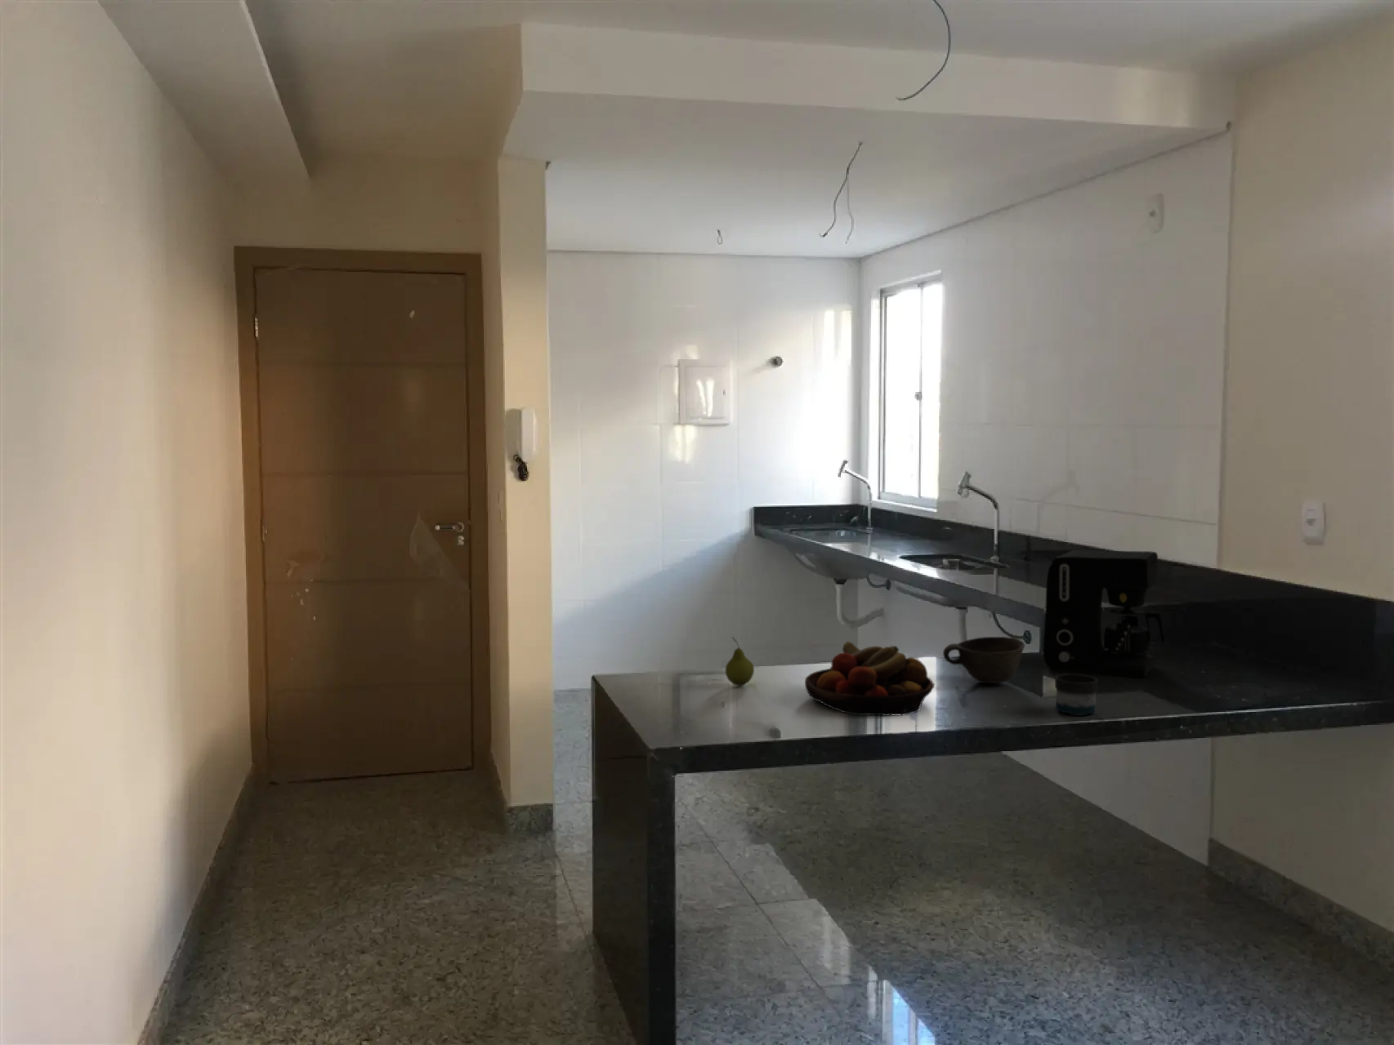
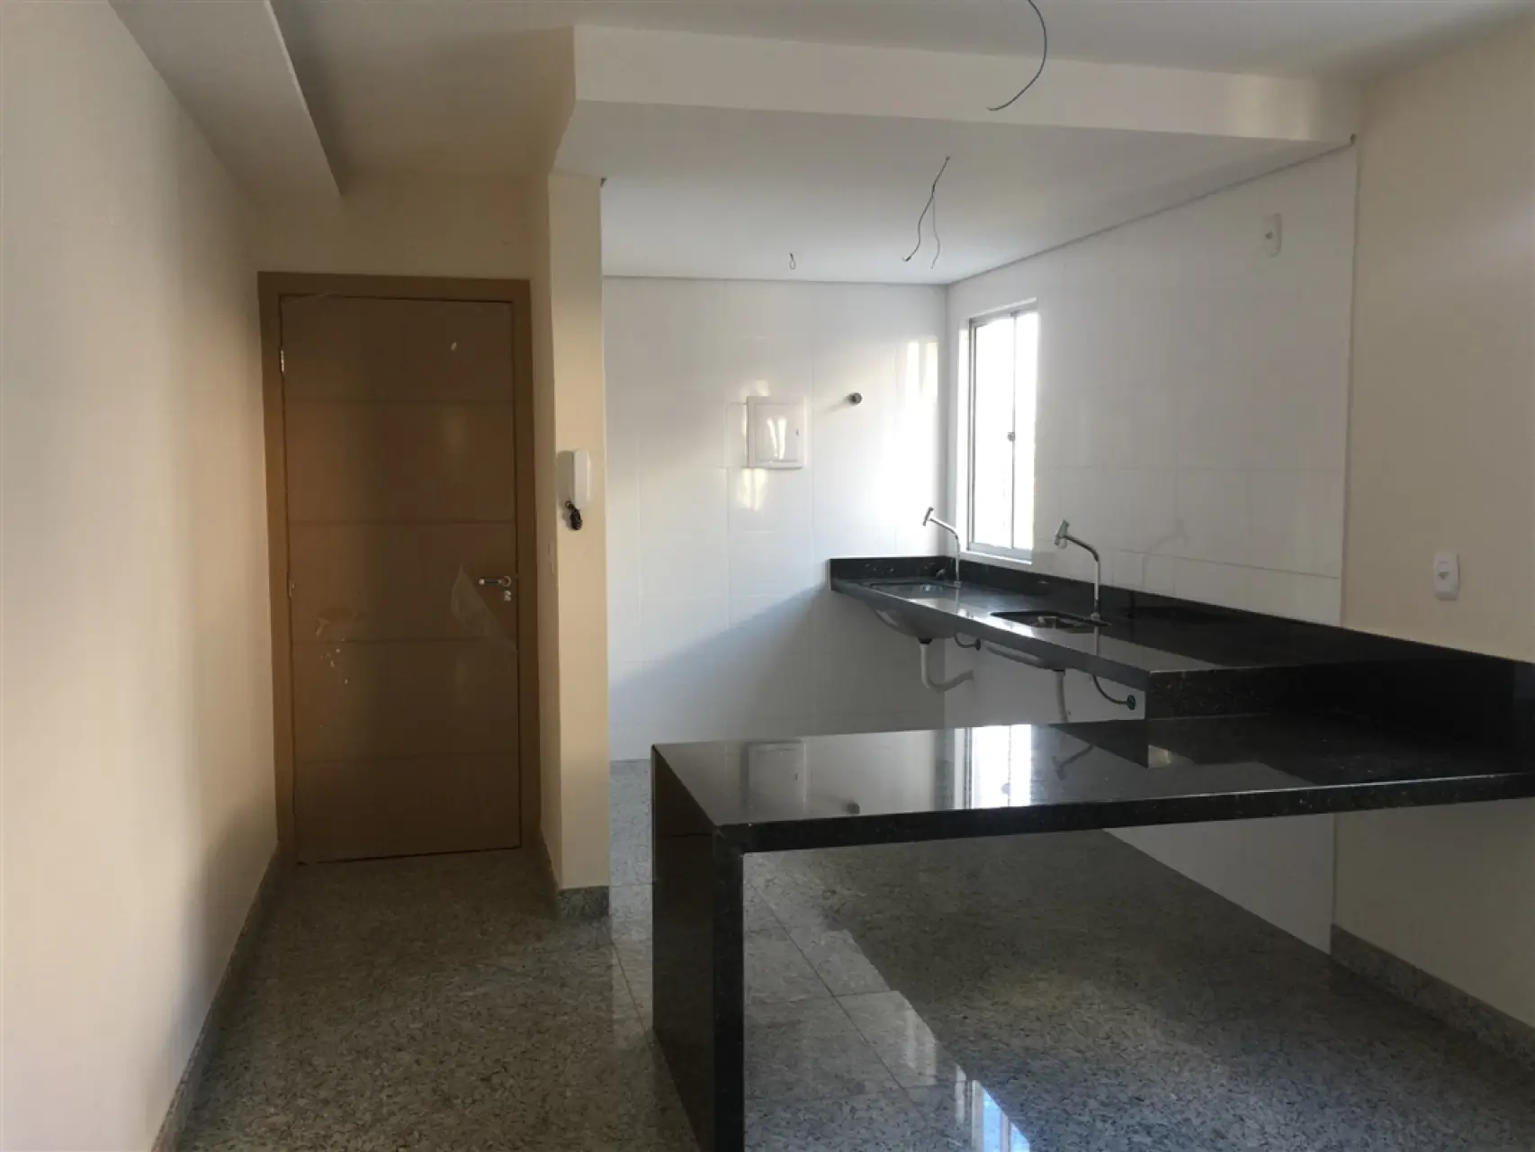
- bowl (984, 661)
- fruit (739, 661)
- coffee maker (1109, 610)
- mug (1073, 693)
- fruit bowl (867, 675)
